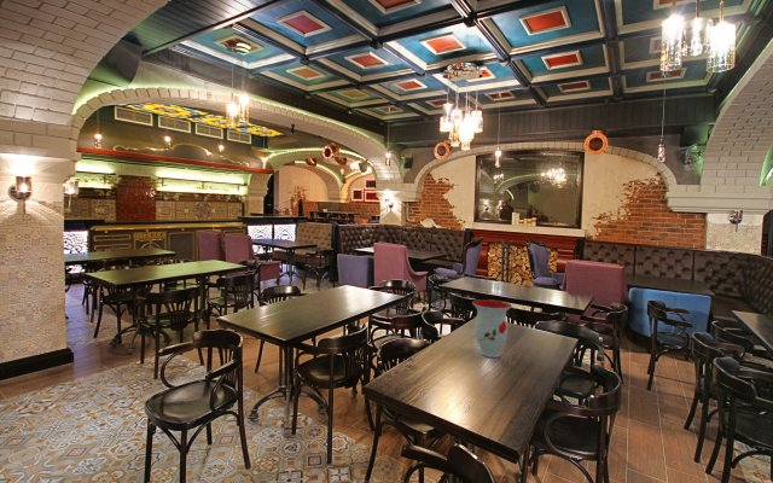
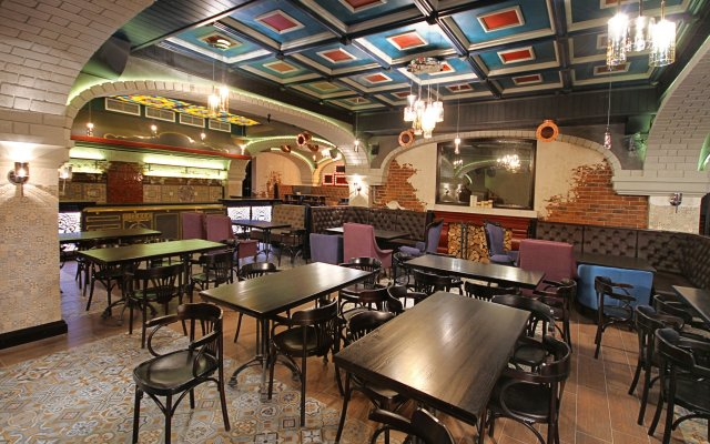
- vase (490, 328)
